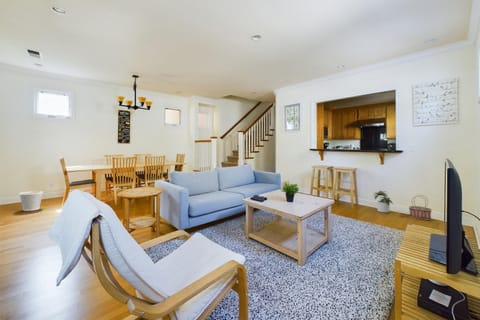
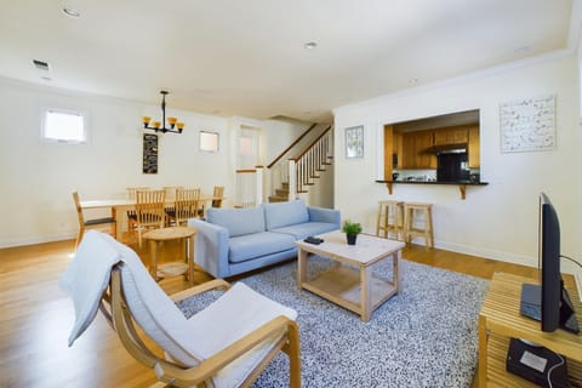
- potted plant (381, 201)
- wastebasket (31, 200)
- basket (420, 207)
